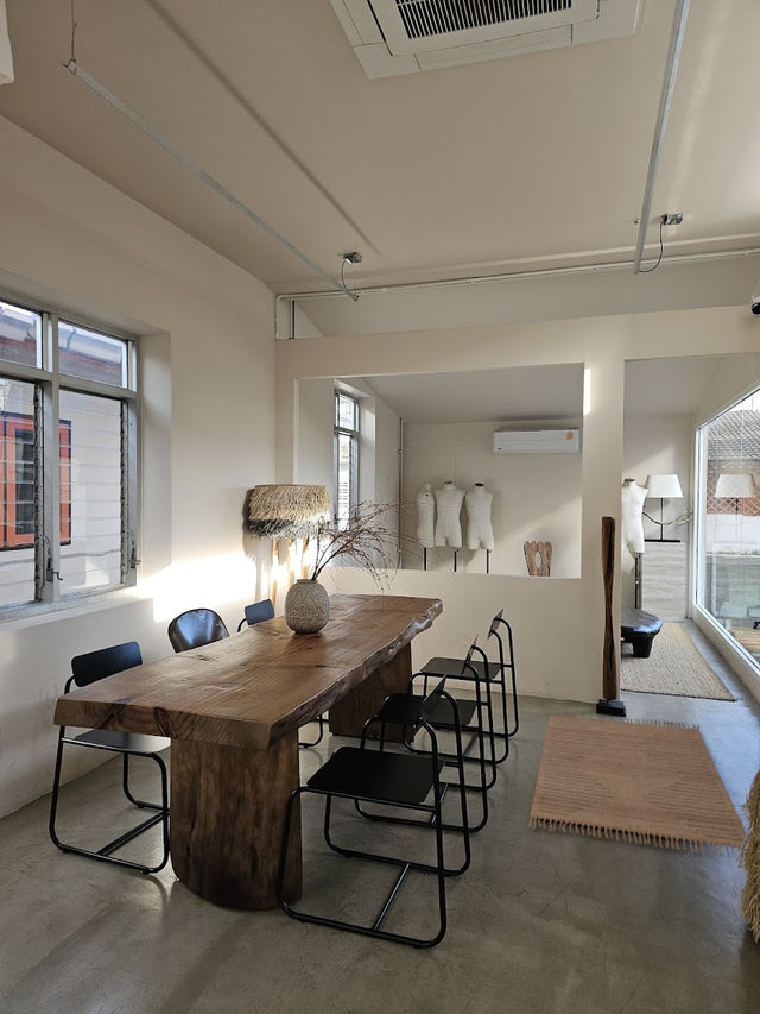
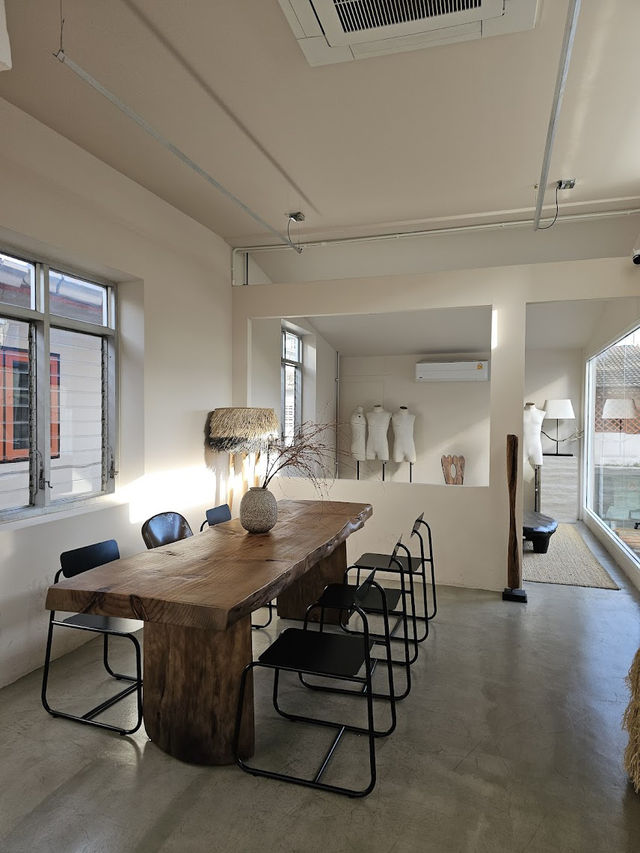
- rug (628, 764)
